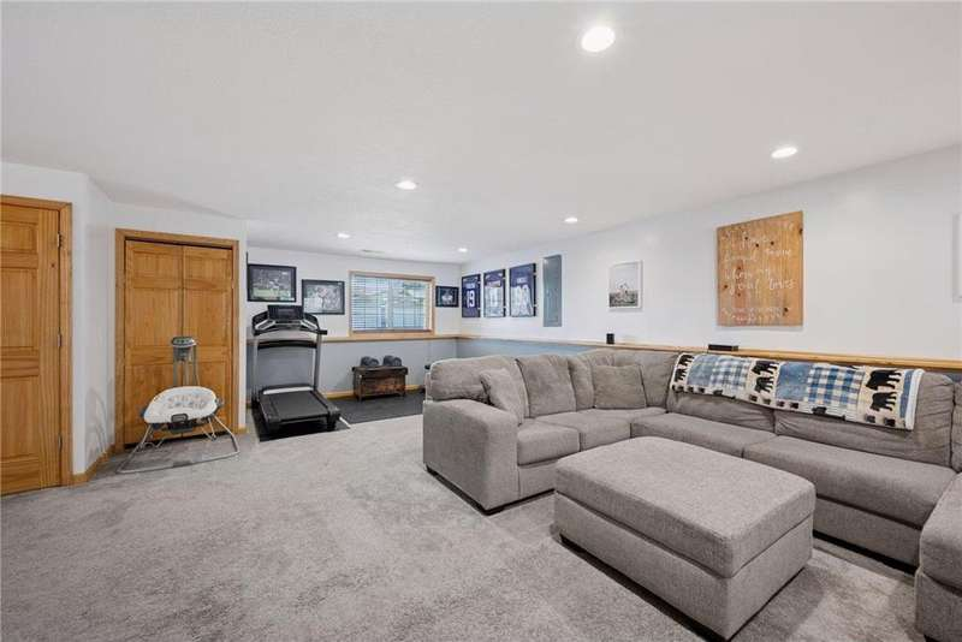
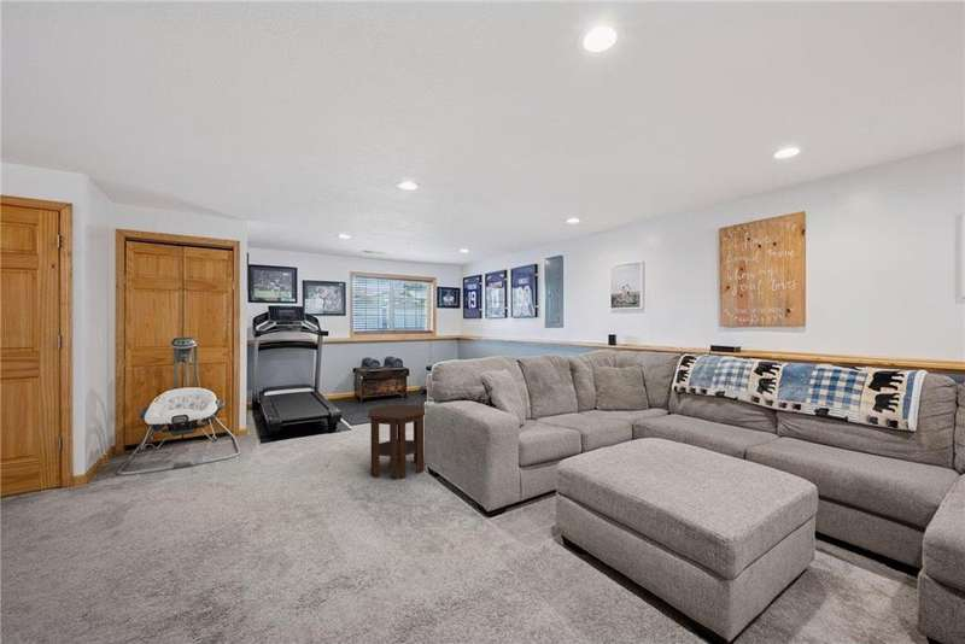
+ side table (397, 439)
